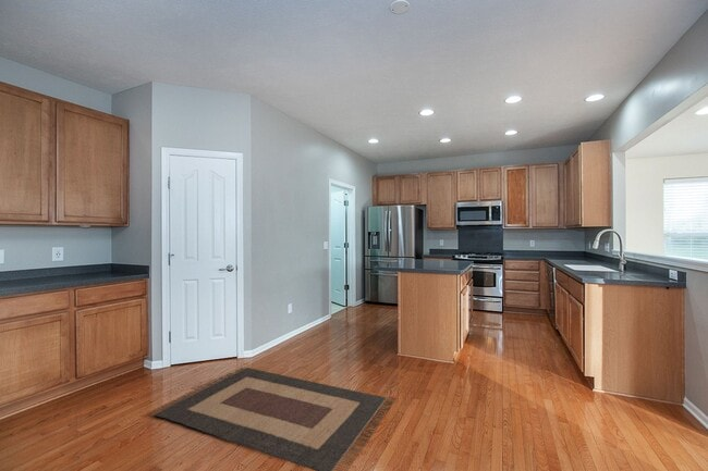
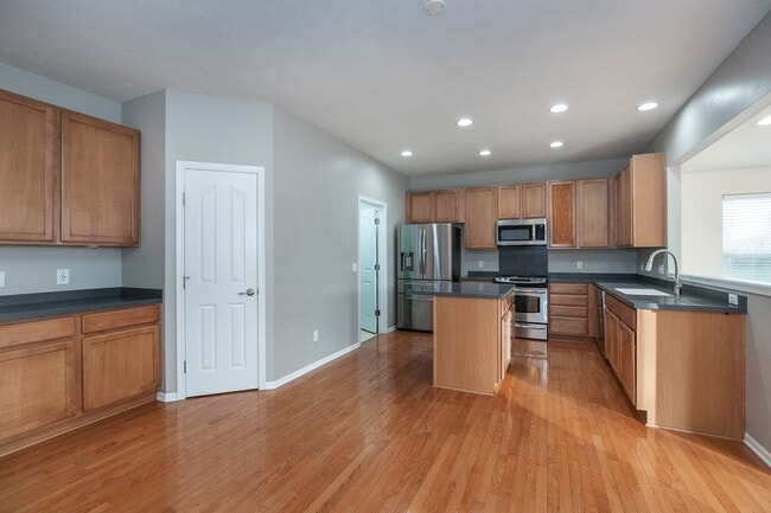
- rug (276, 406)
